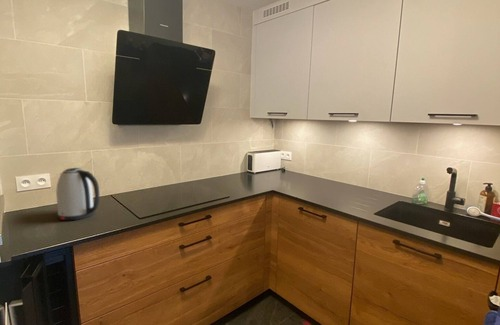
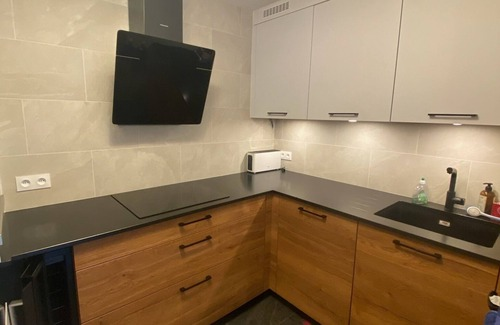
- kettle (79, 192)
